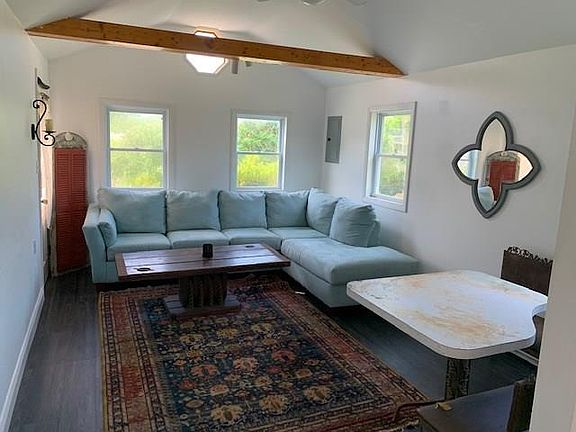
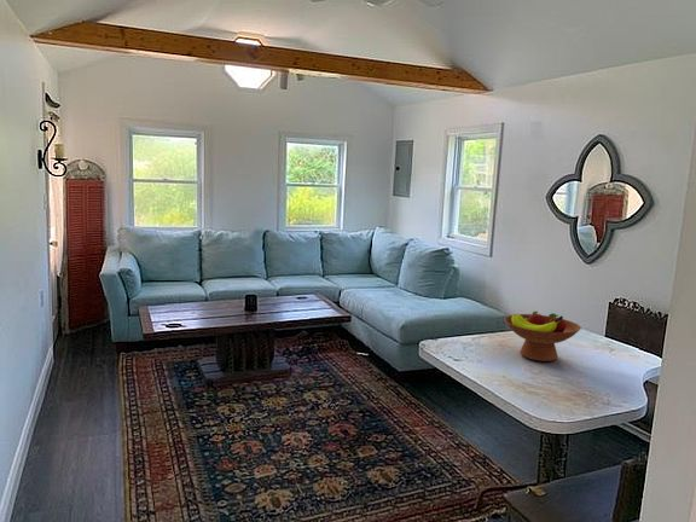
+ fruit bowl (540, 332)
